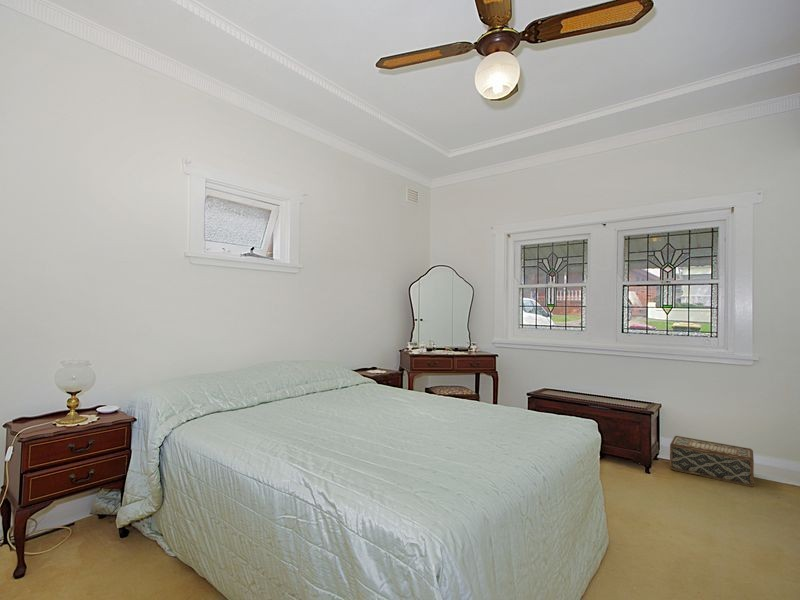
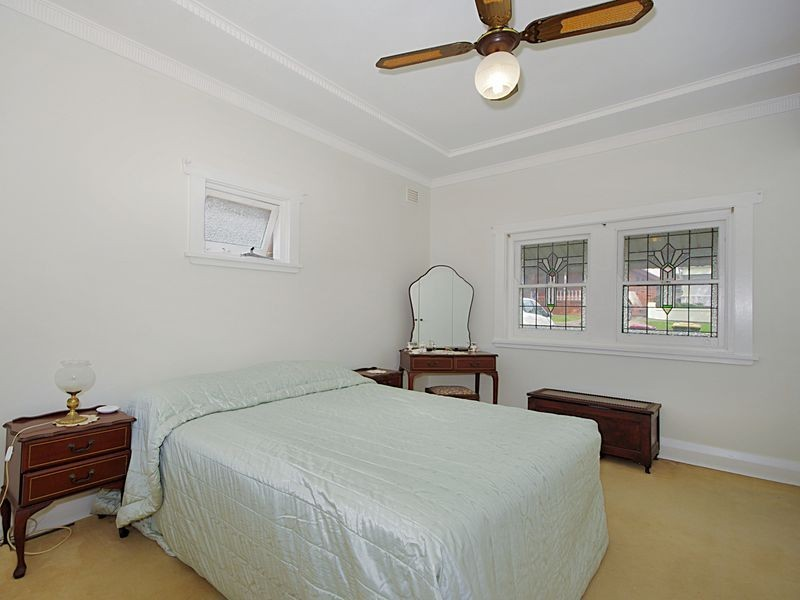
- woven basket (710, 459)
